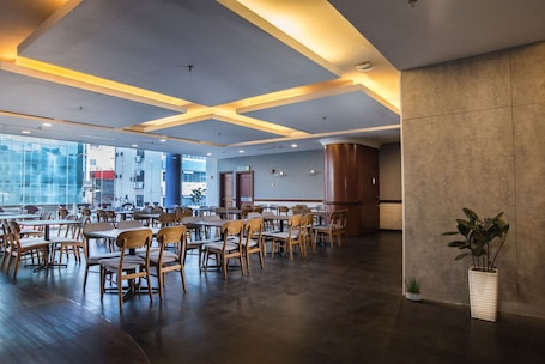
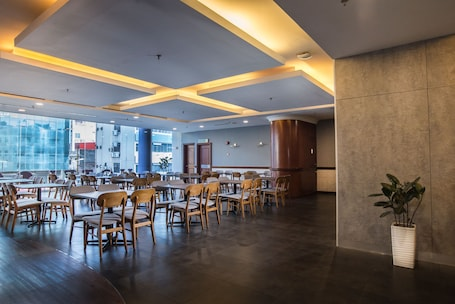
- potted plant (413, 286)
